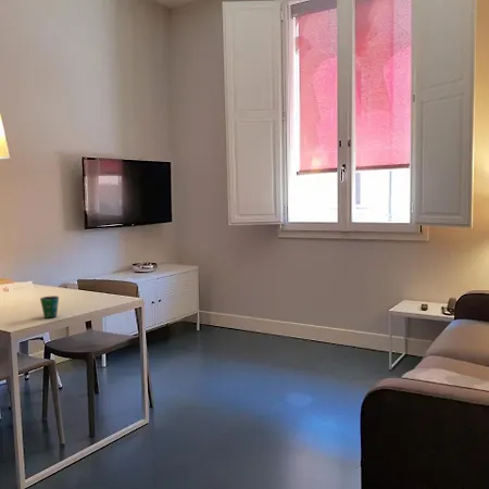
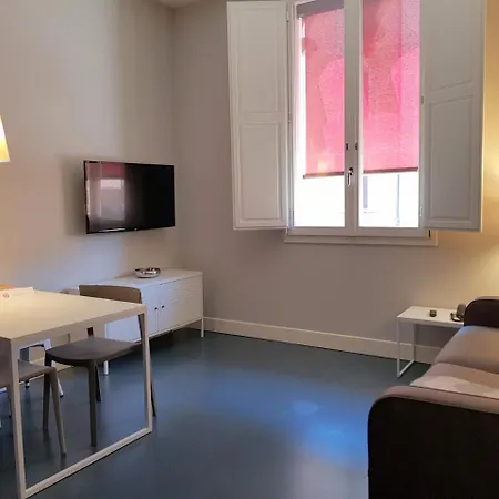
- cup (50, 306)
